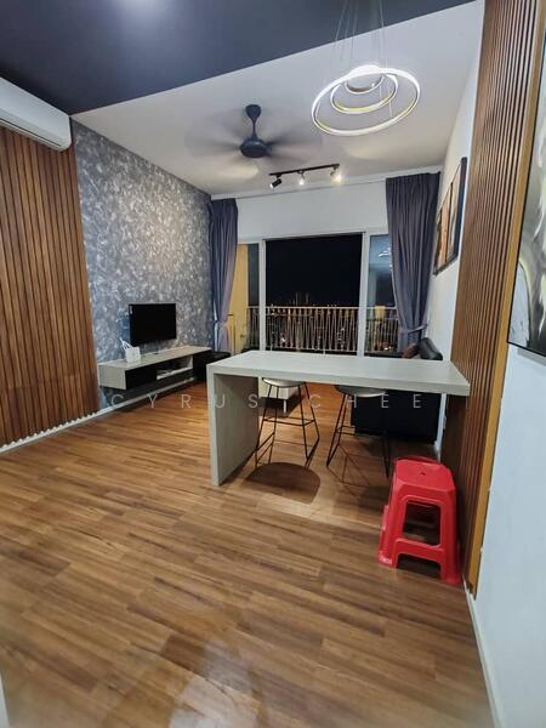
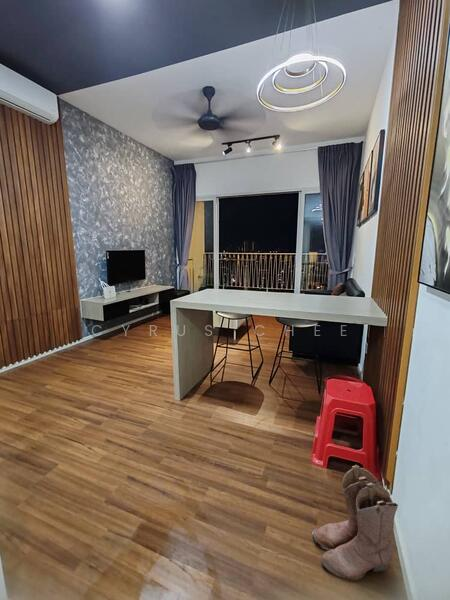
+ boots (353, 517)
